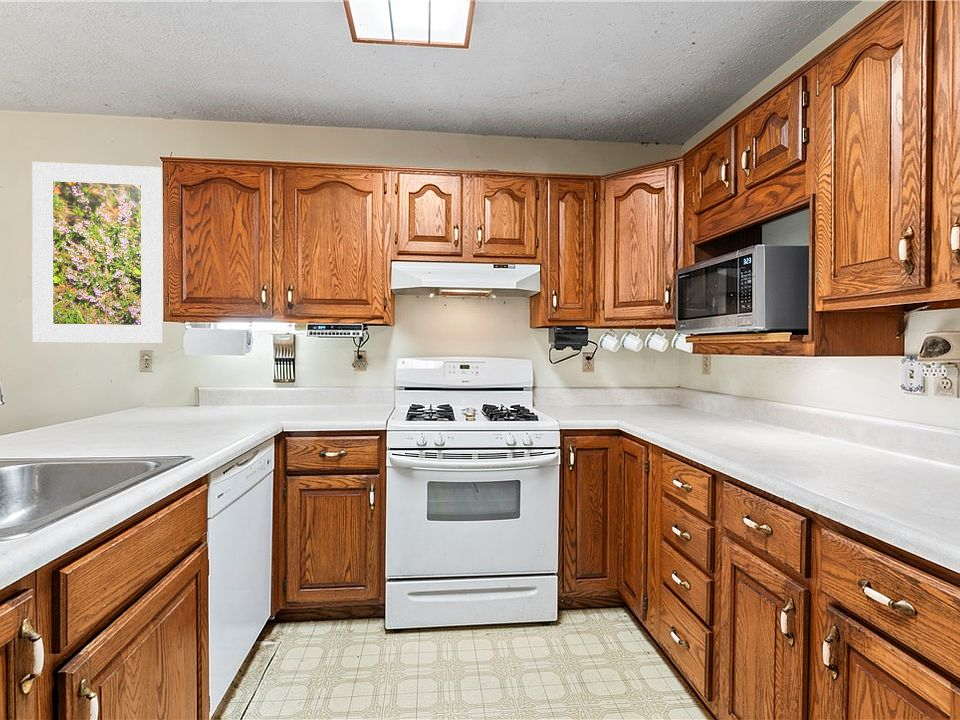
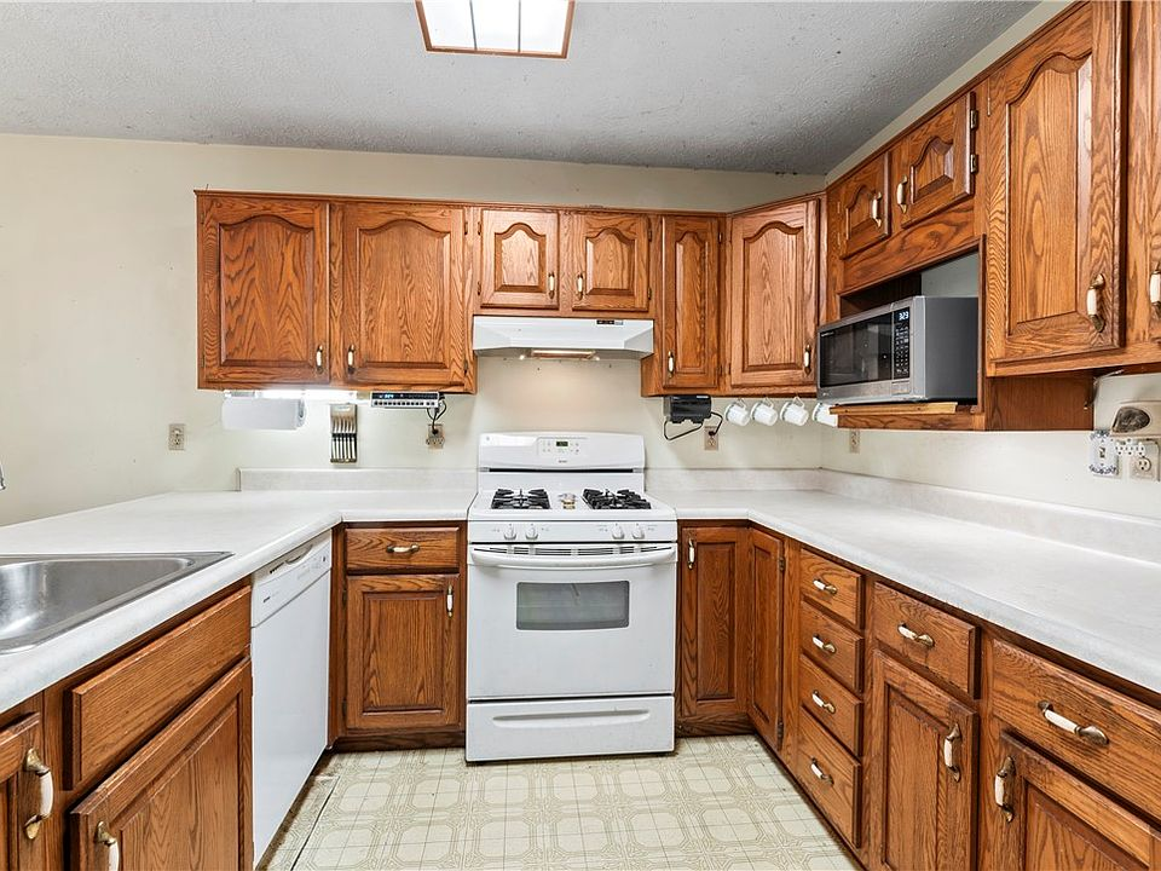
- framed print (98, 253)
